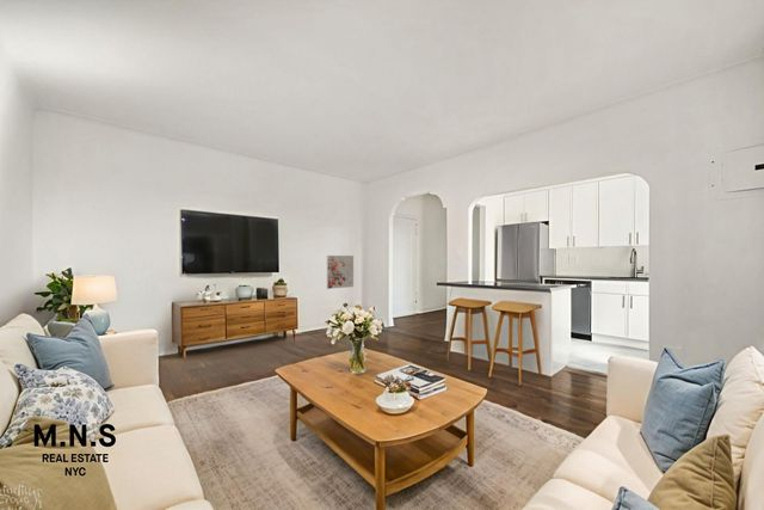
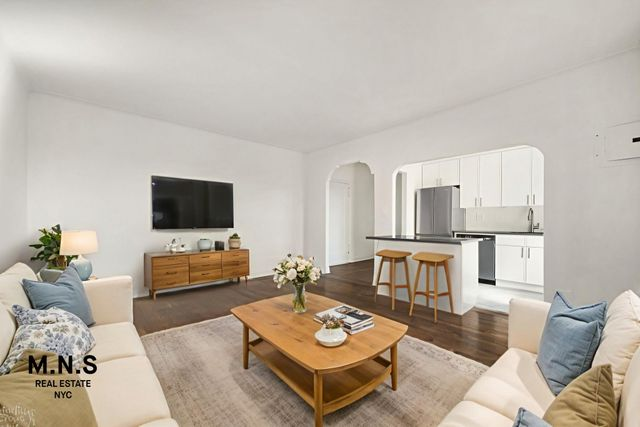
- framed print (340, 271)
